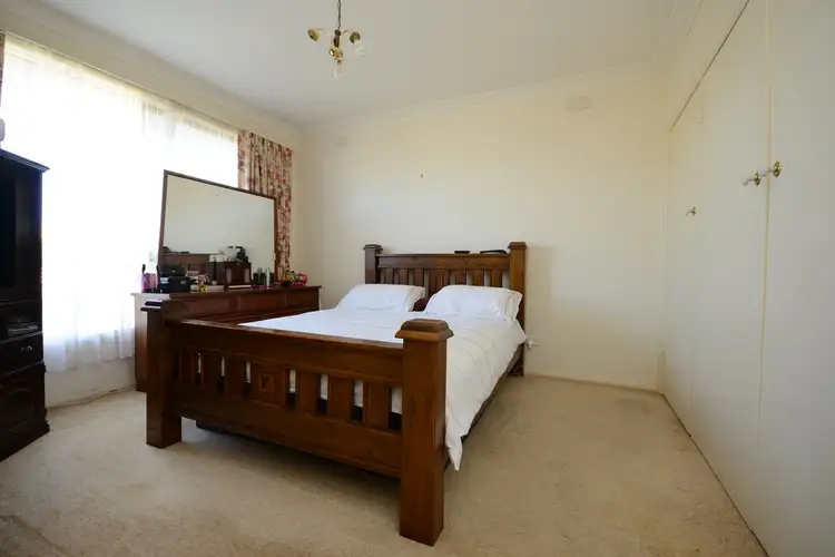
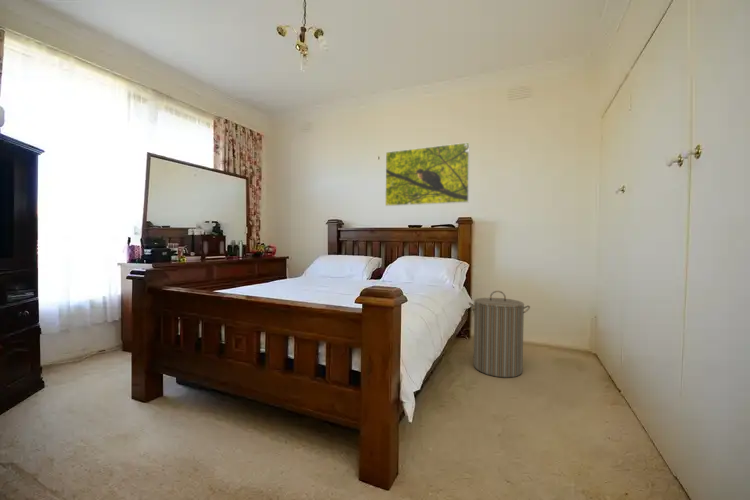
+ laundry hamper (498, 329)
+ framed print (425, 176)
